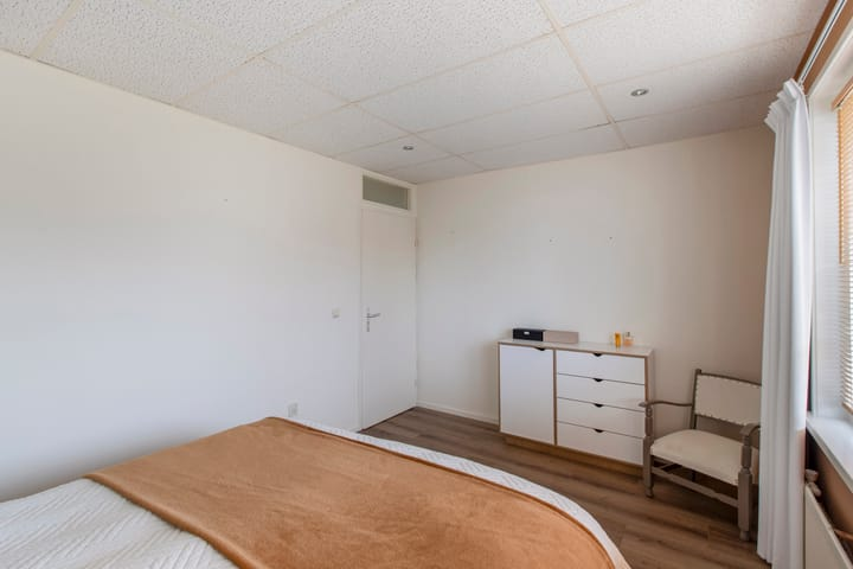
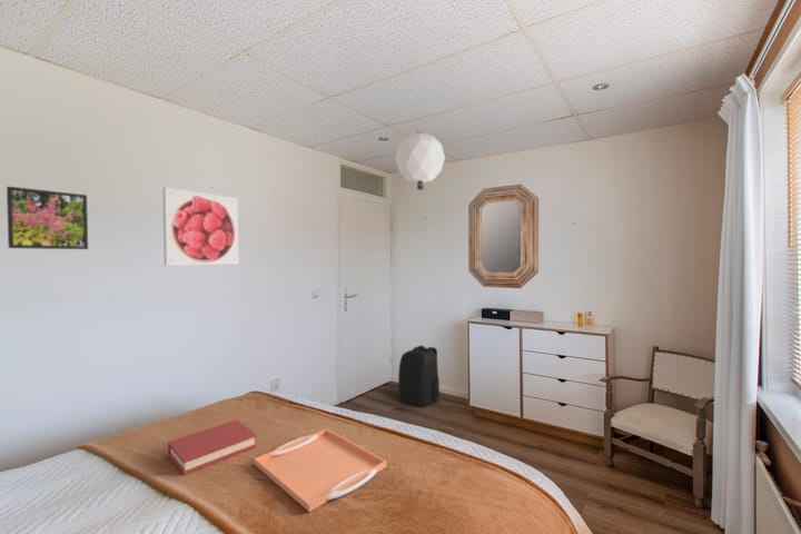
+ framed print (204, 228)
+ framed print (50, 219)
+ home mirror (501, 237)
+ hardback book (212, 444)
+ backpack (421, 372)
+ serving tray (319, 463)
+ pendant lamp (419, 160)
